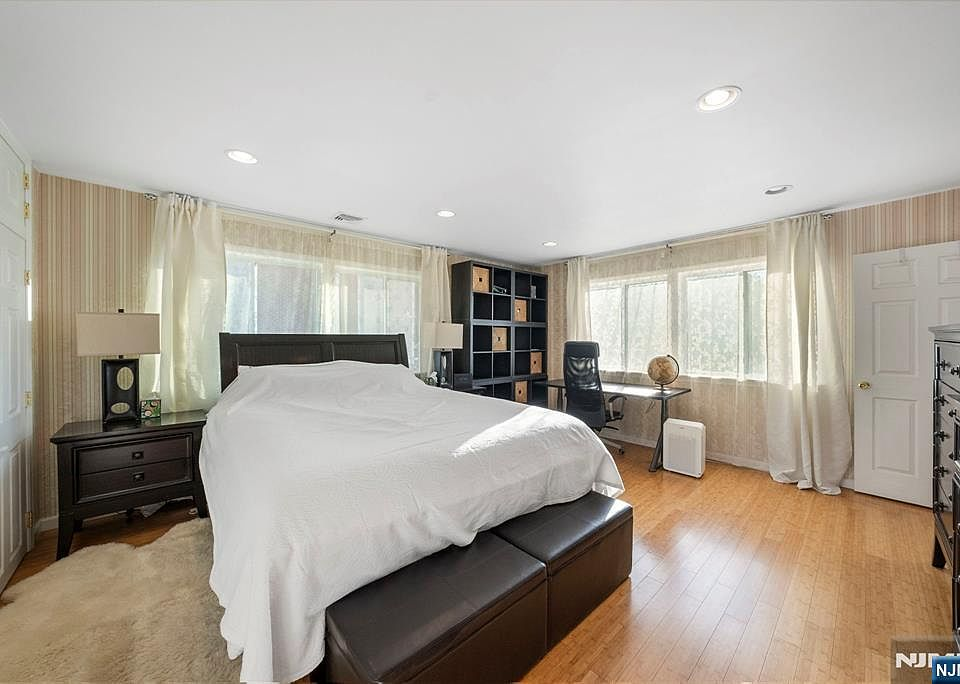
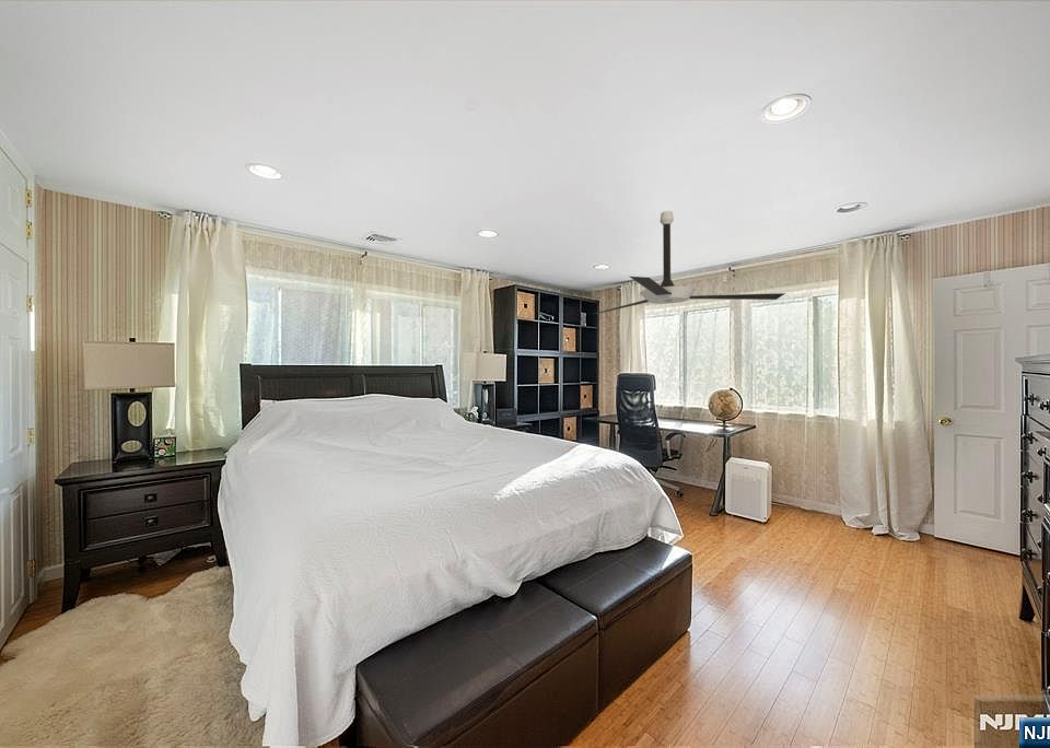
+ ceiling fan (669, 252)
